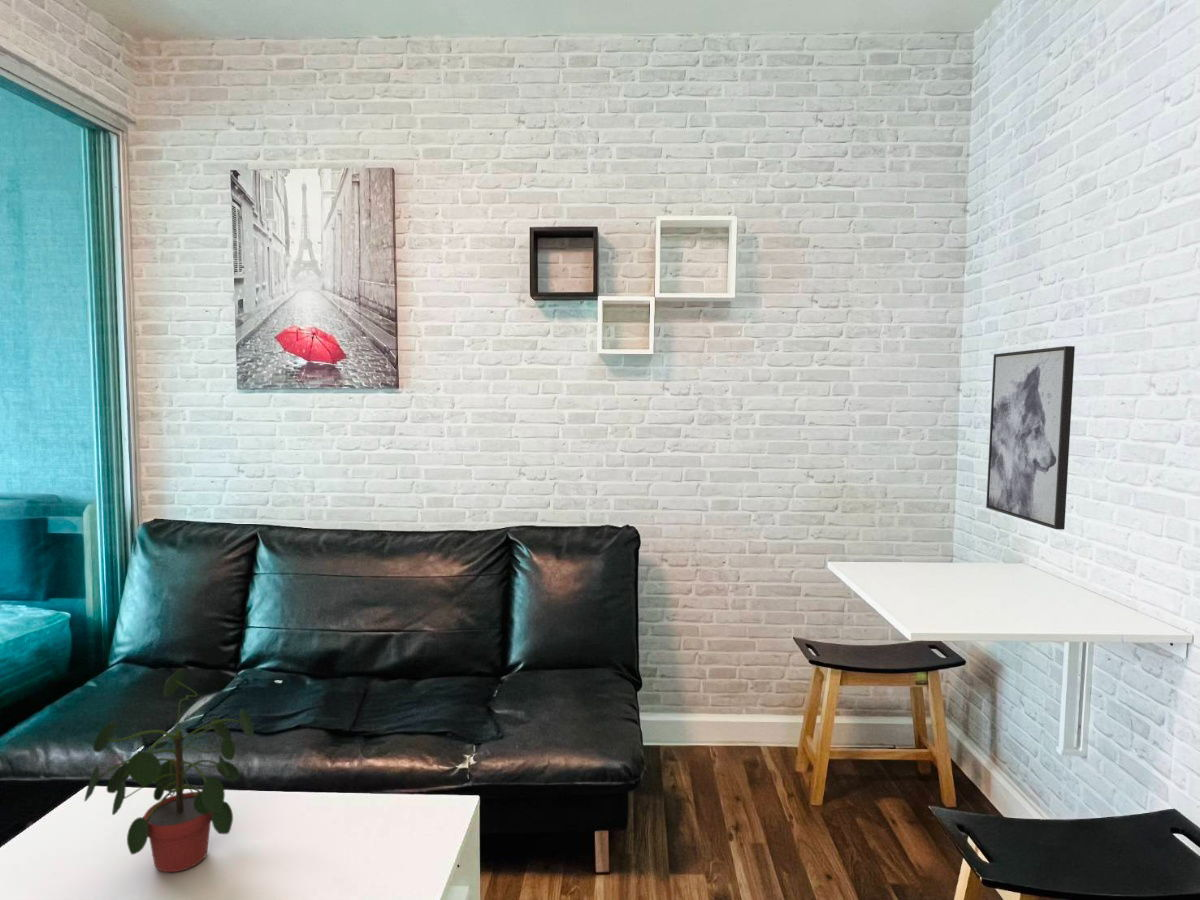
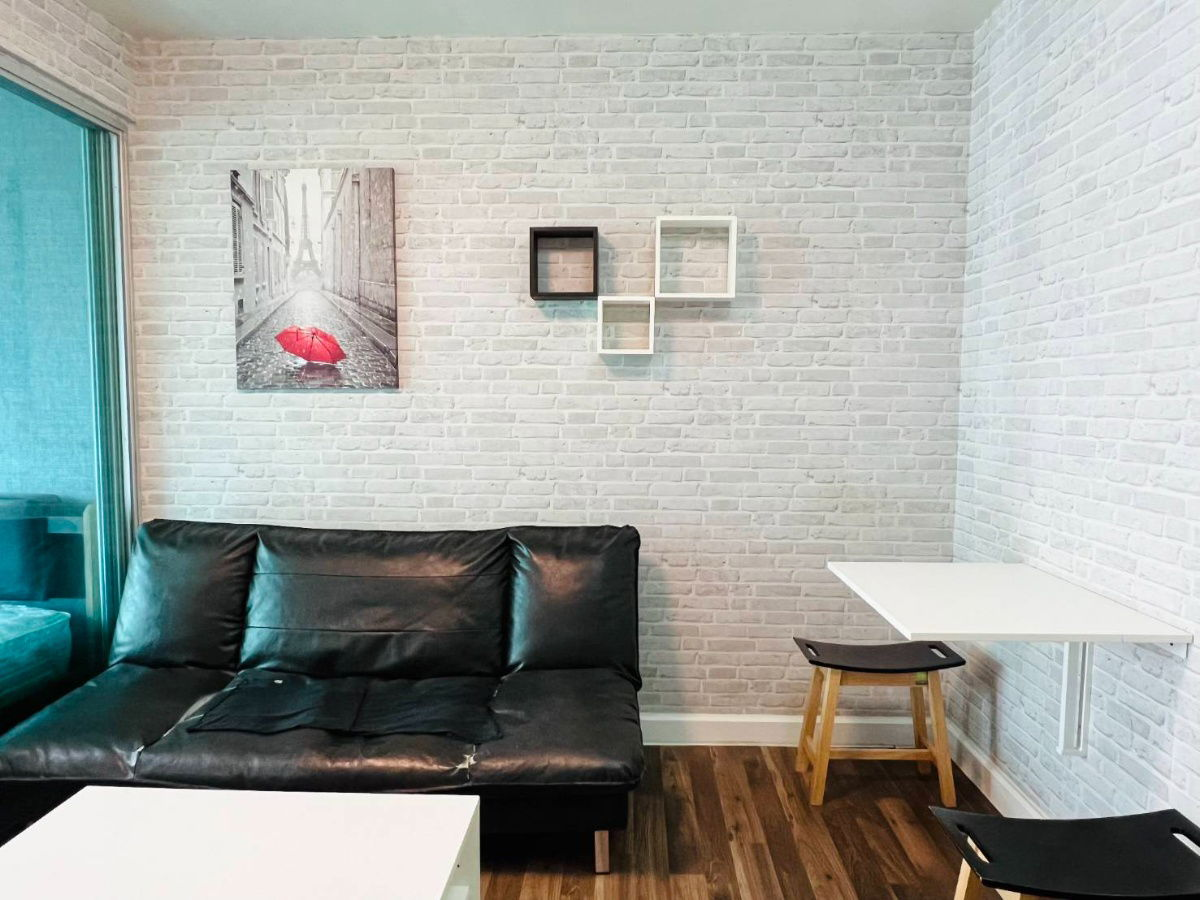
- wall art (1026, 434)
- potted plant (171, 770)
